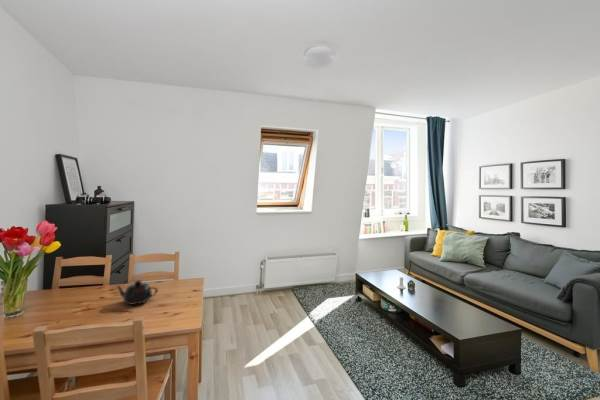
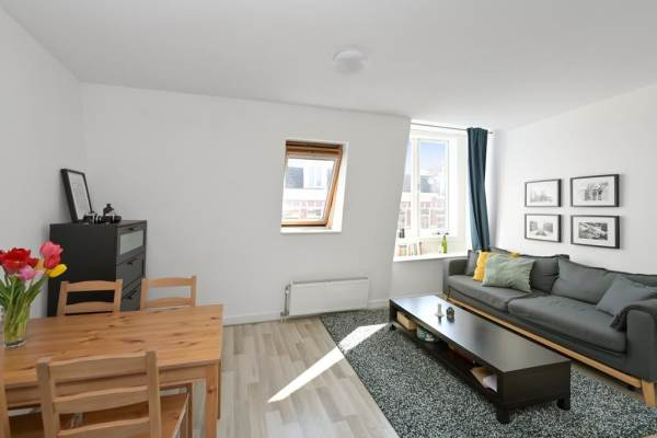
- teapot (136, 291)
